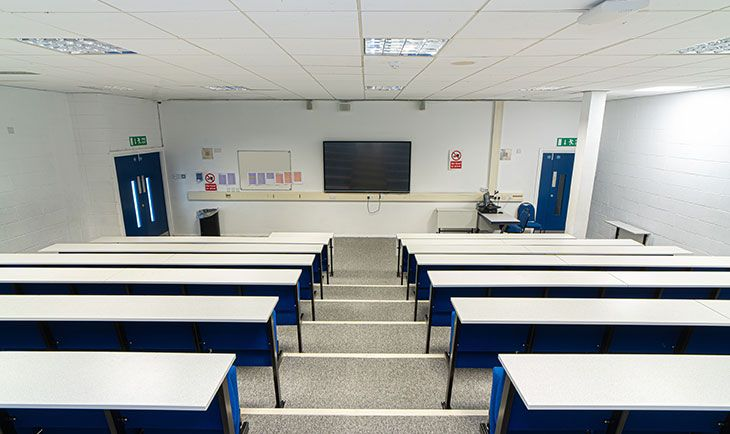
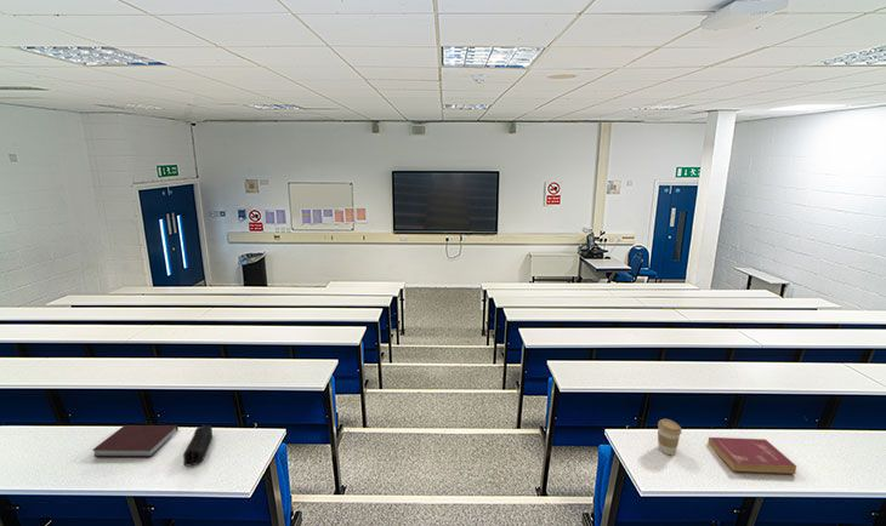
+ notebook (137, 440)
+ book (750, 454)
+ pencil case (198, 440)
+ coffee cup (668, 436)
